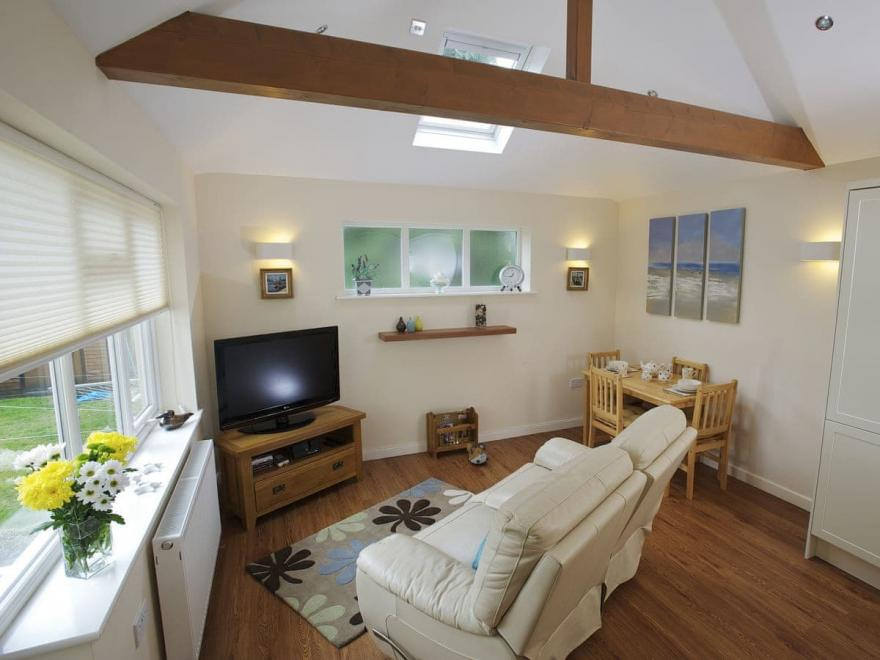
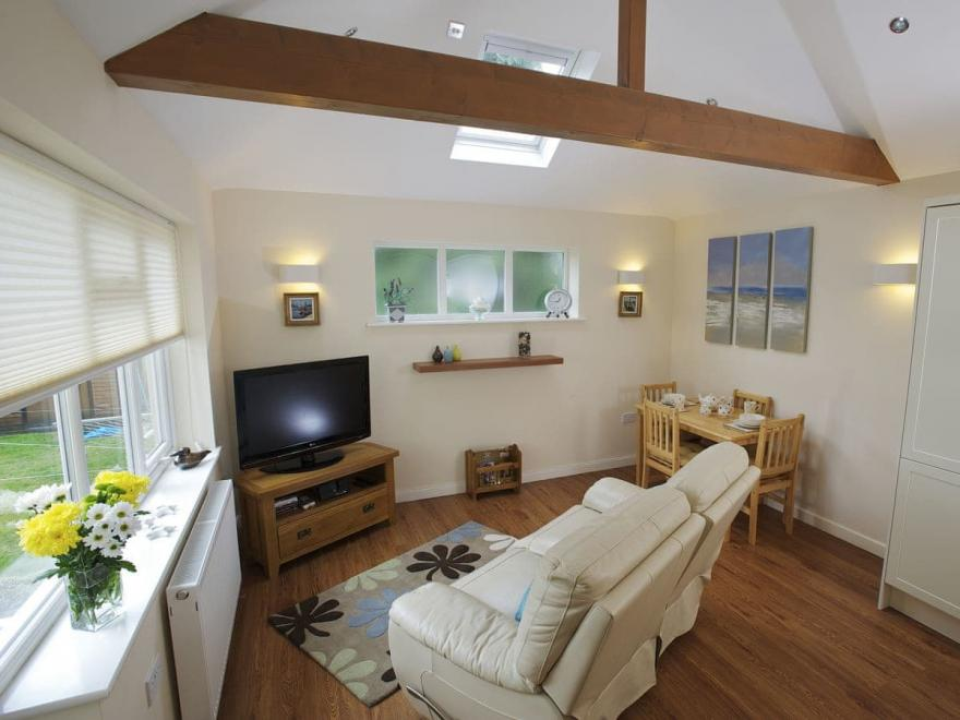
- plush toy (475, 452)
